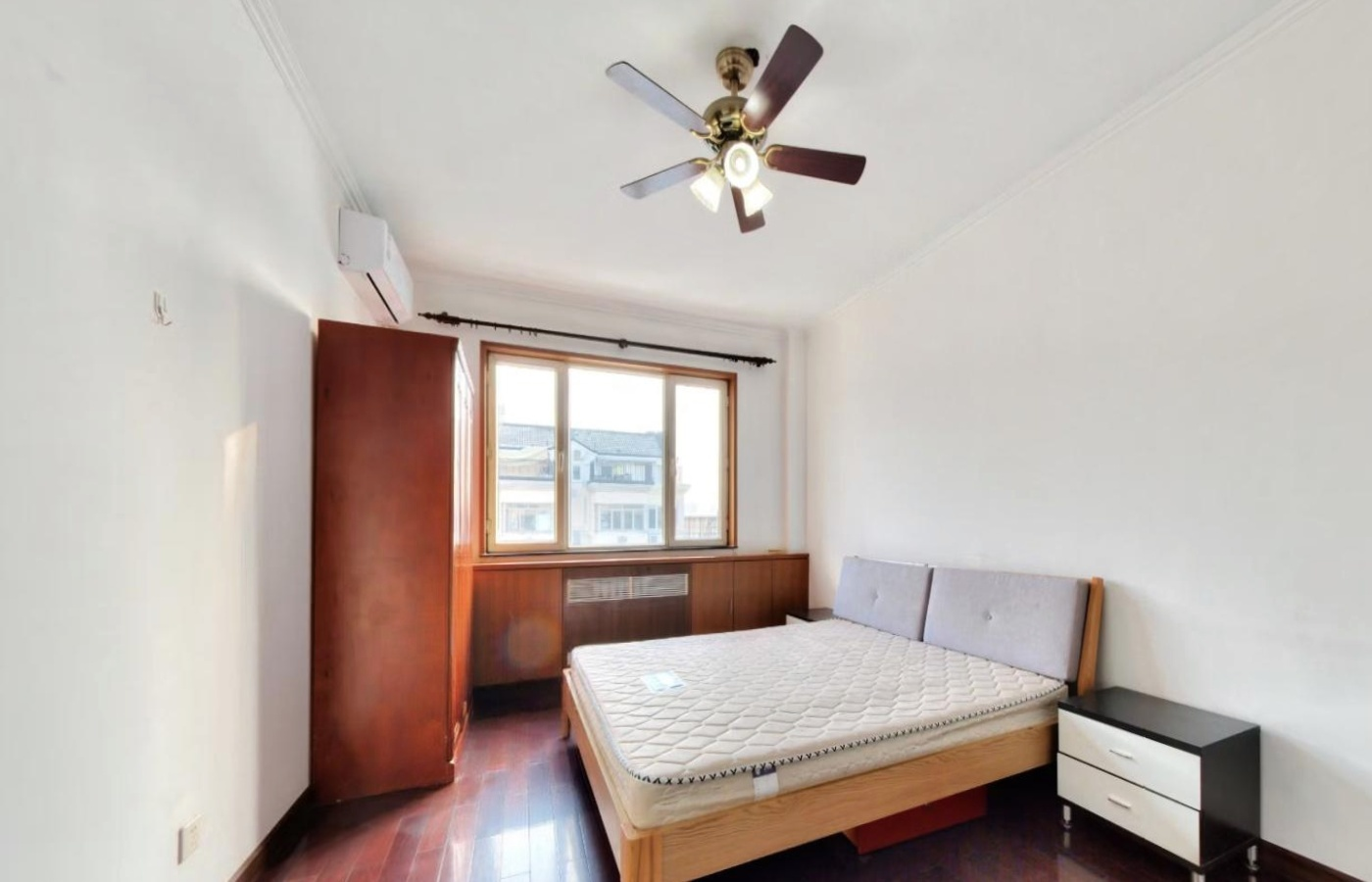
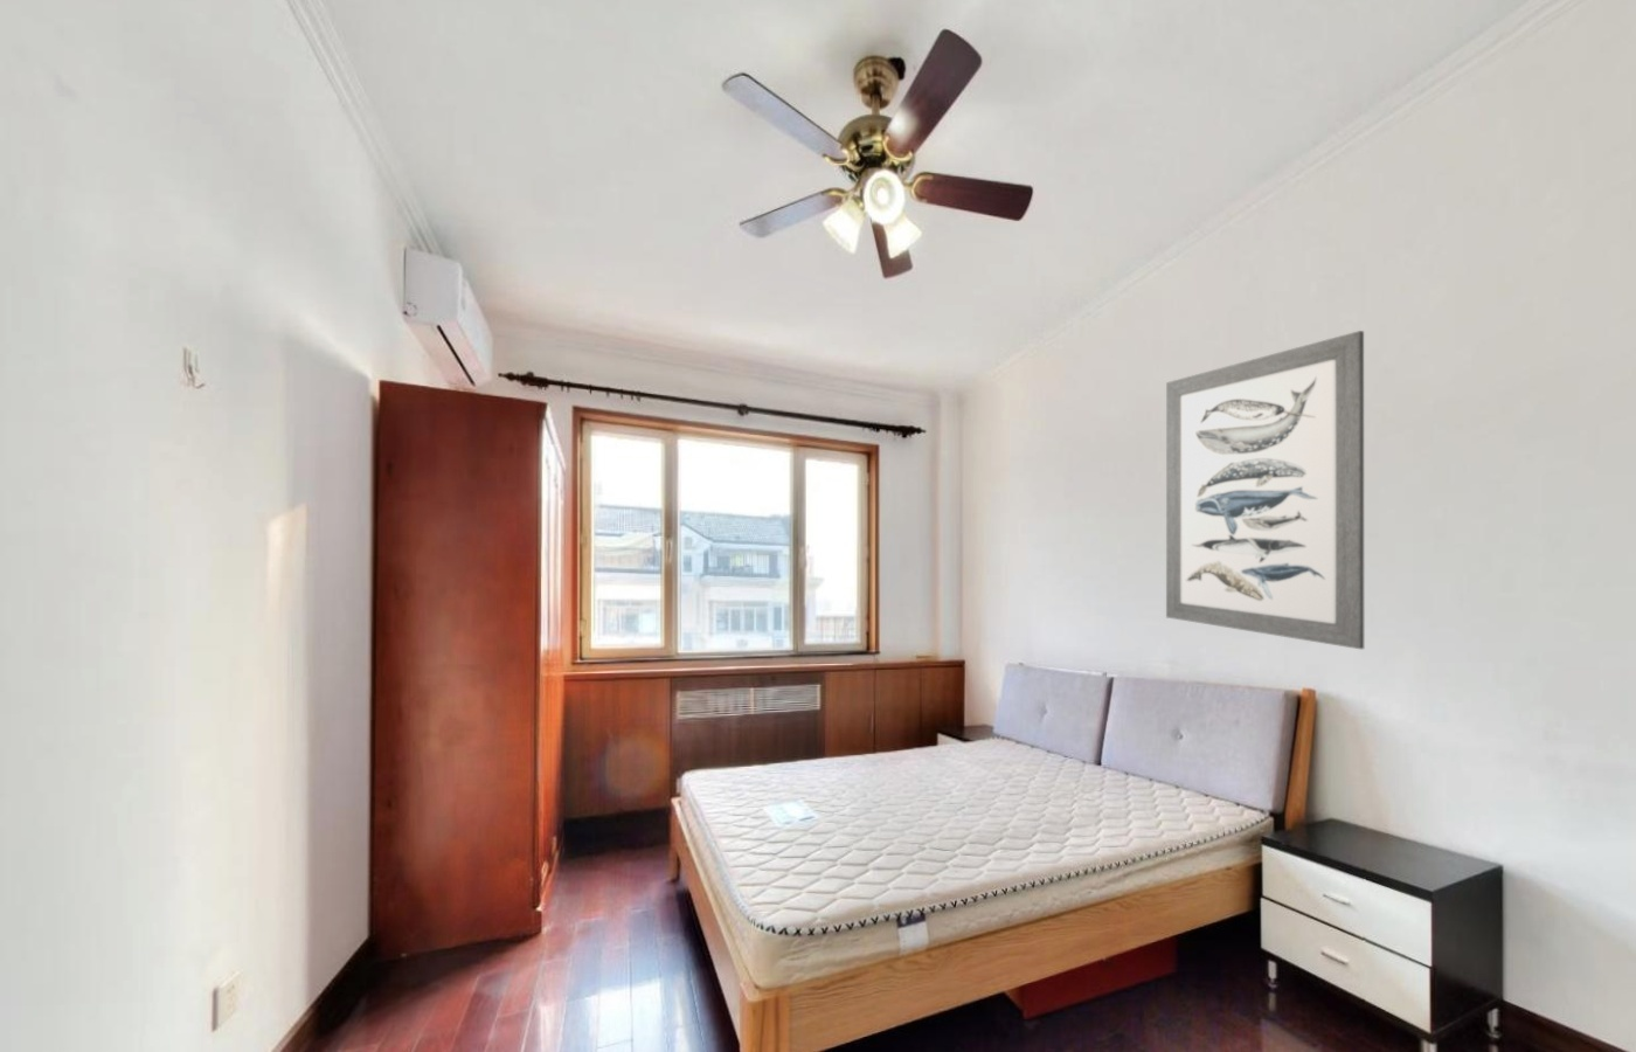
+ wall art (1251, 496)
